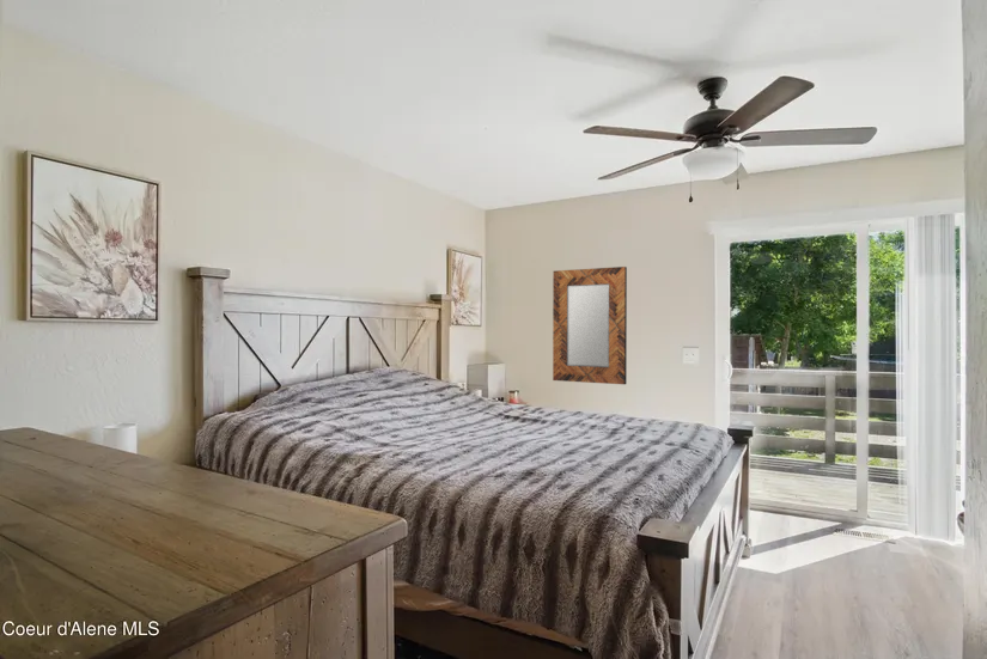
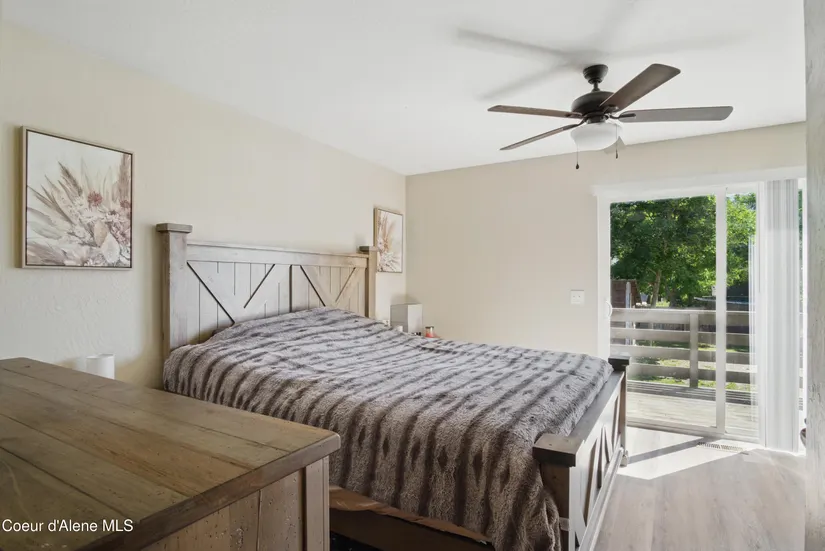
- home mirror (587, 325)
